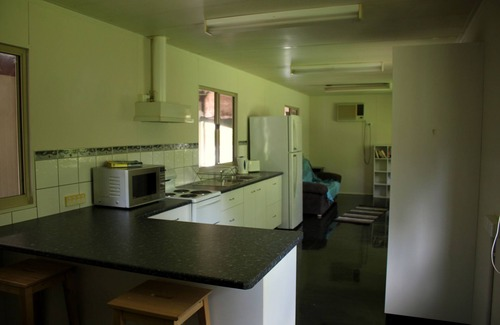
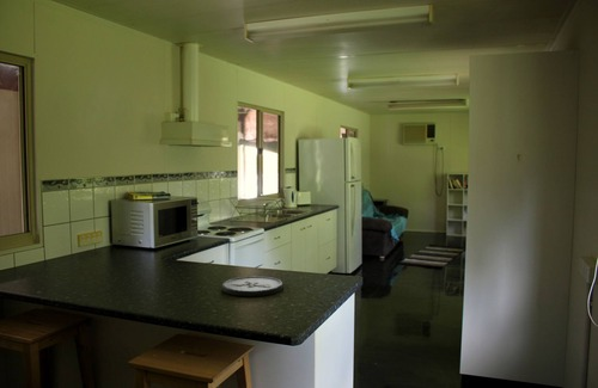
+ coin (252, 285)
